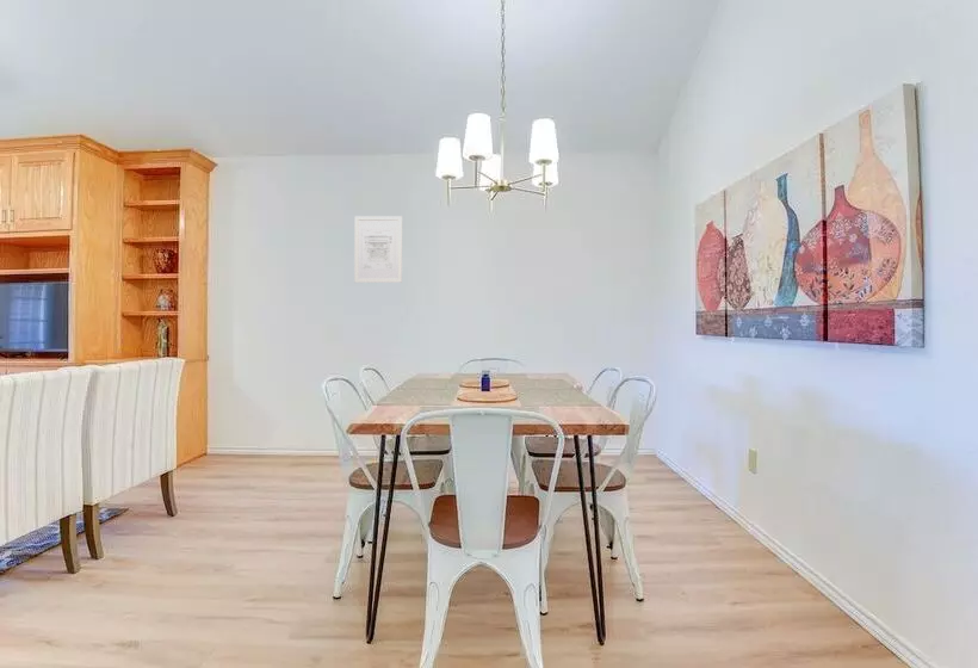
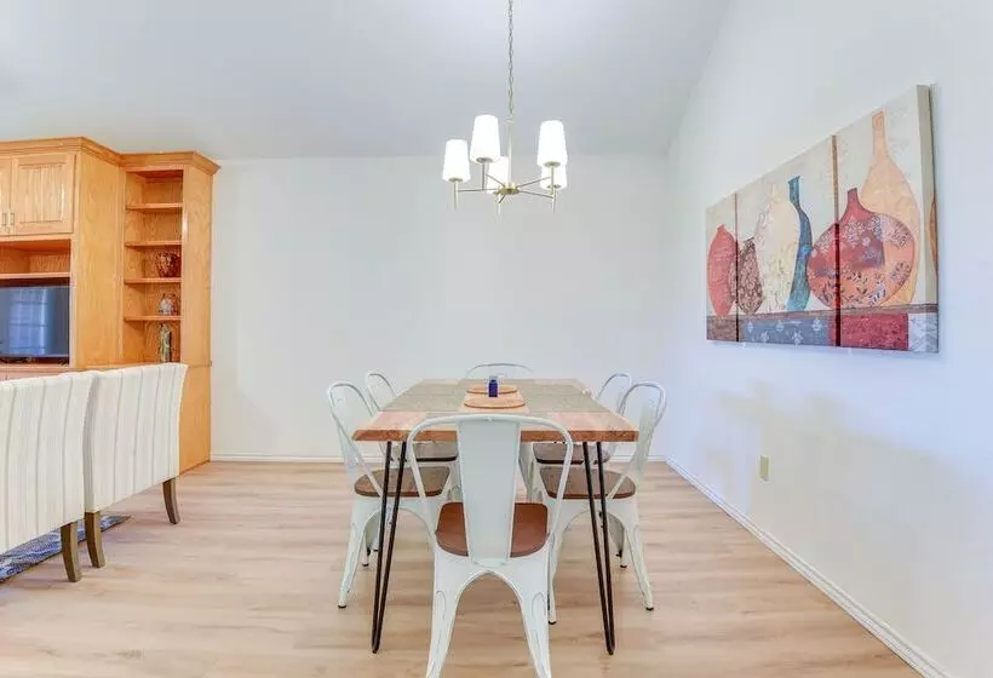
- wall art (378, 249)
